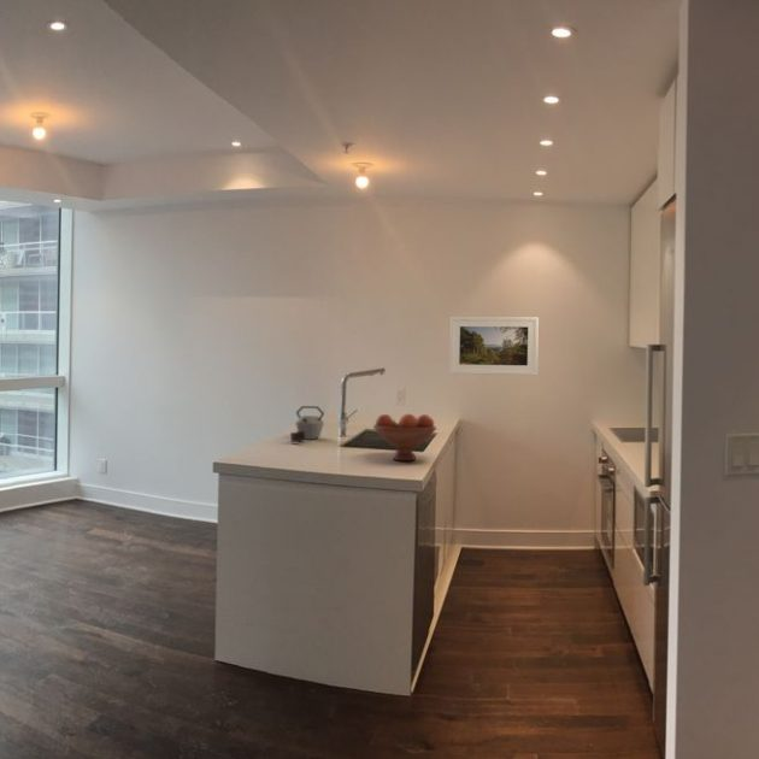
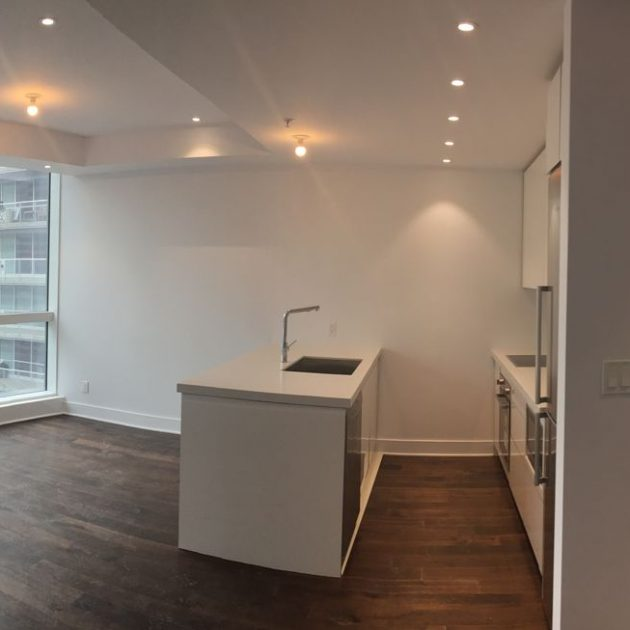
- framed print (493, 346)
- kettle (304, 423)
- fruit bowl (404, 436)
